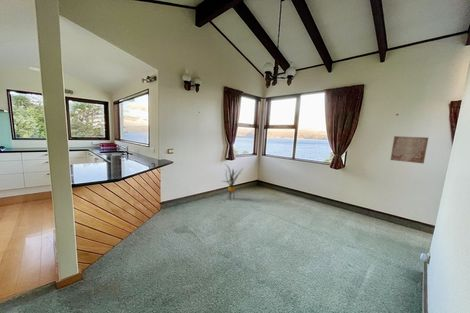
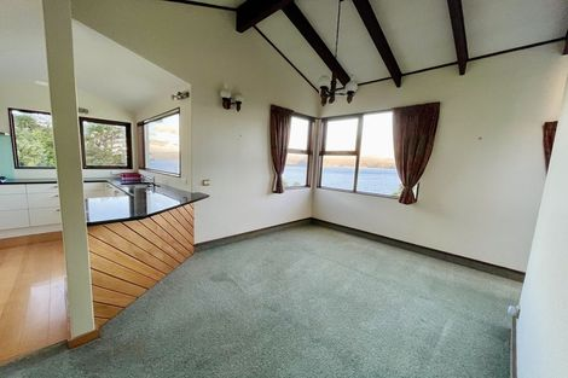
- house plant (232, 182)
- wall art (408, 149)
